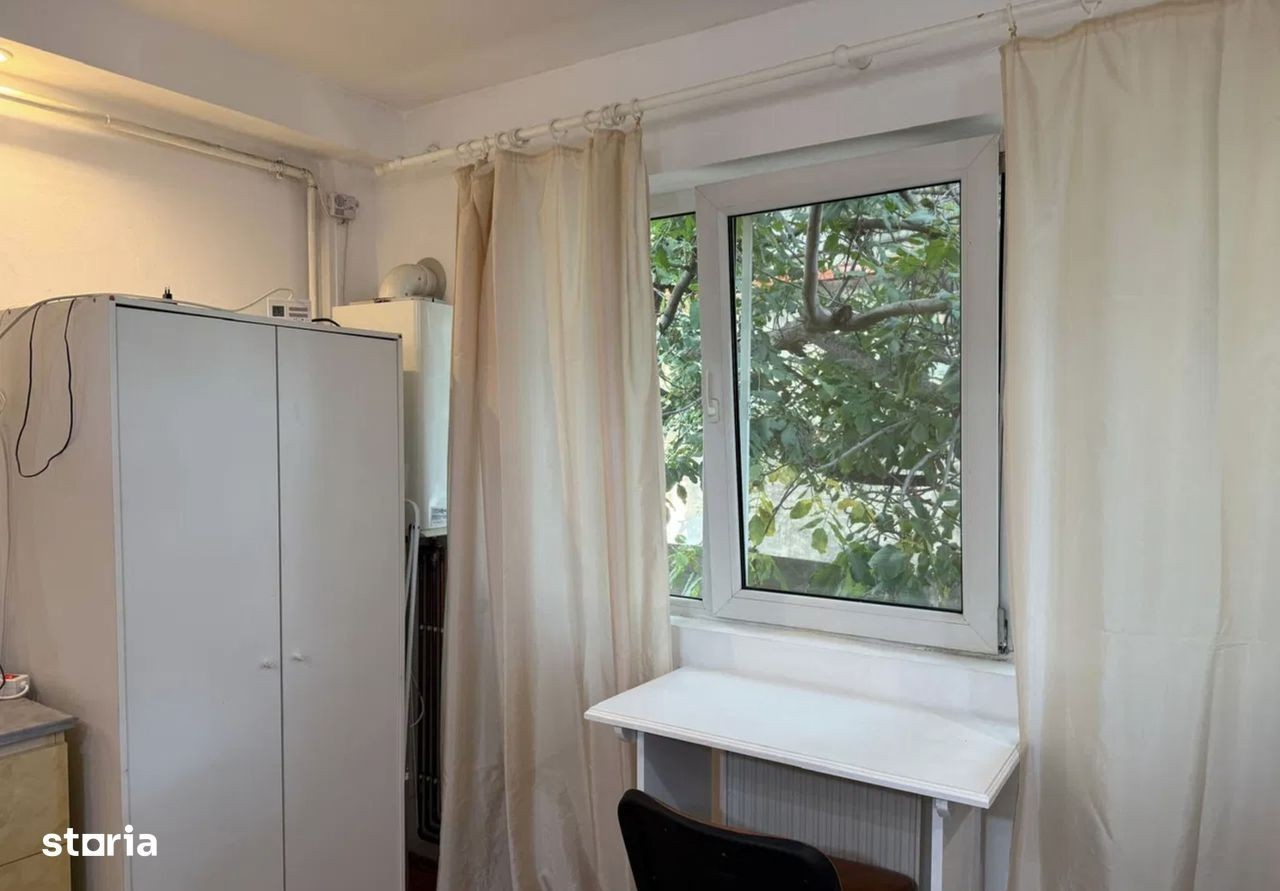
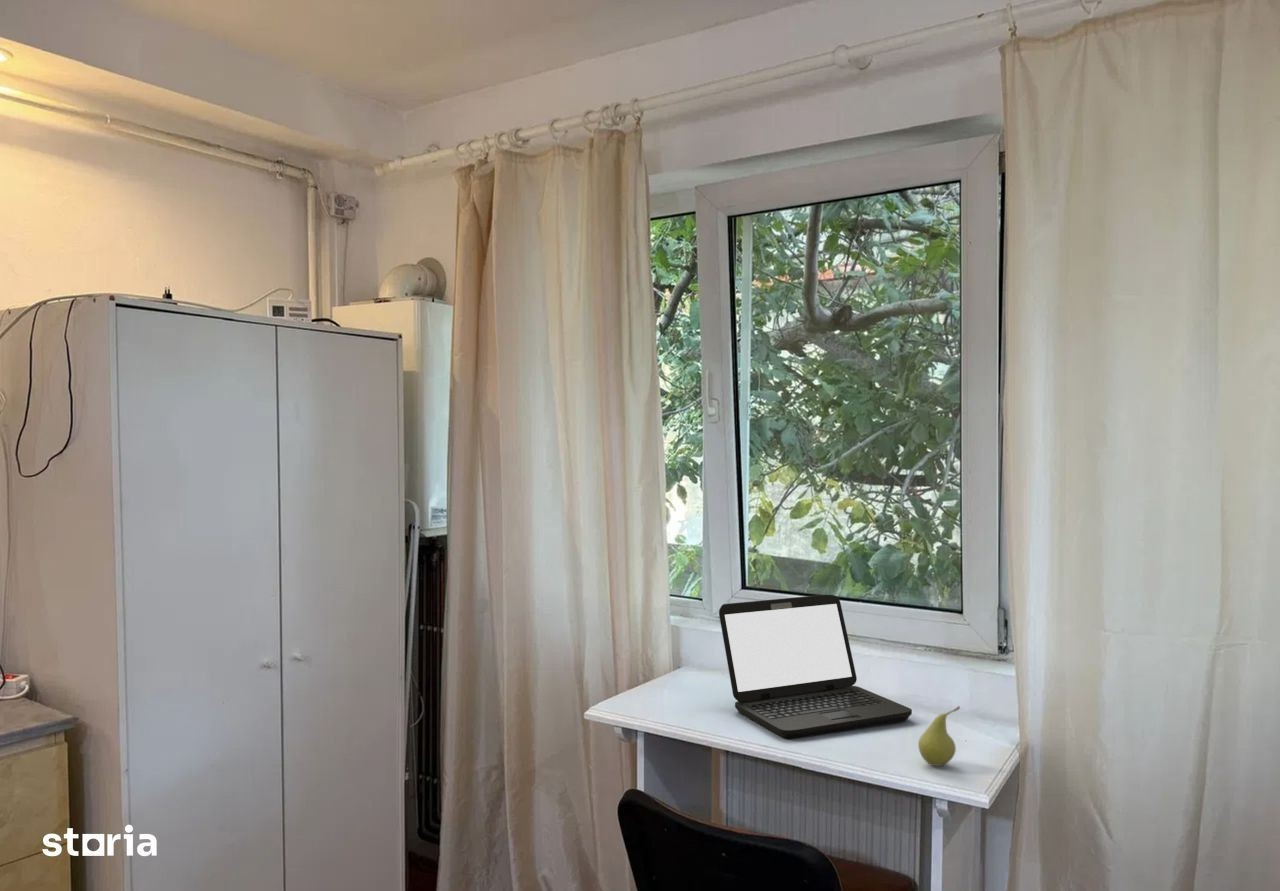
+ laptop (813, 660)
+ fruit (939, 734)
